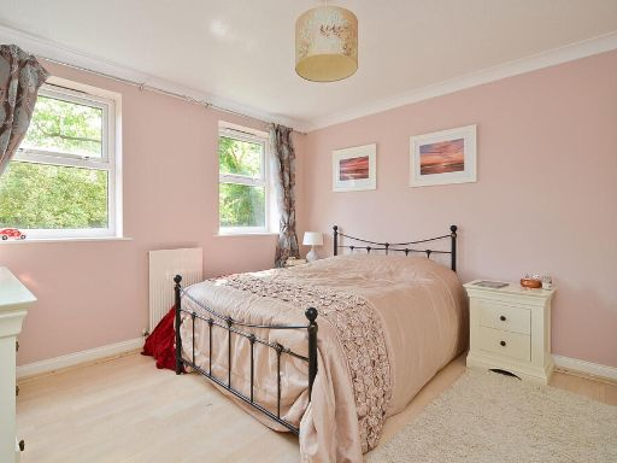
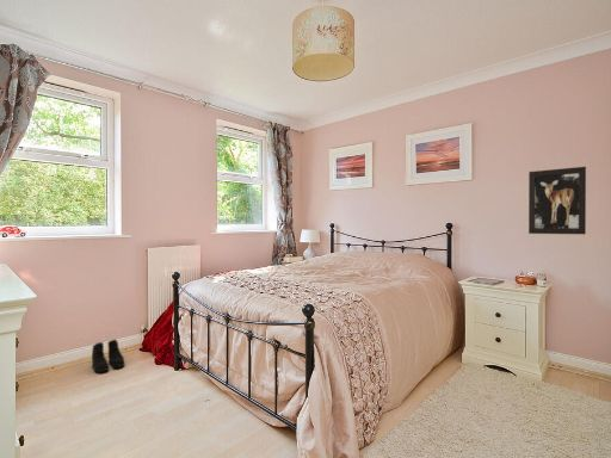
+ wall art (555, 202)
+ boots (109, 353)
